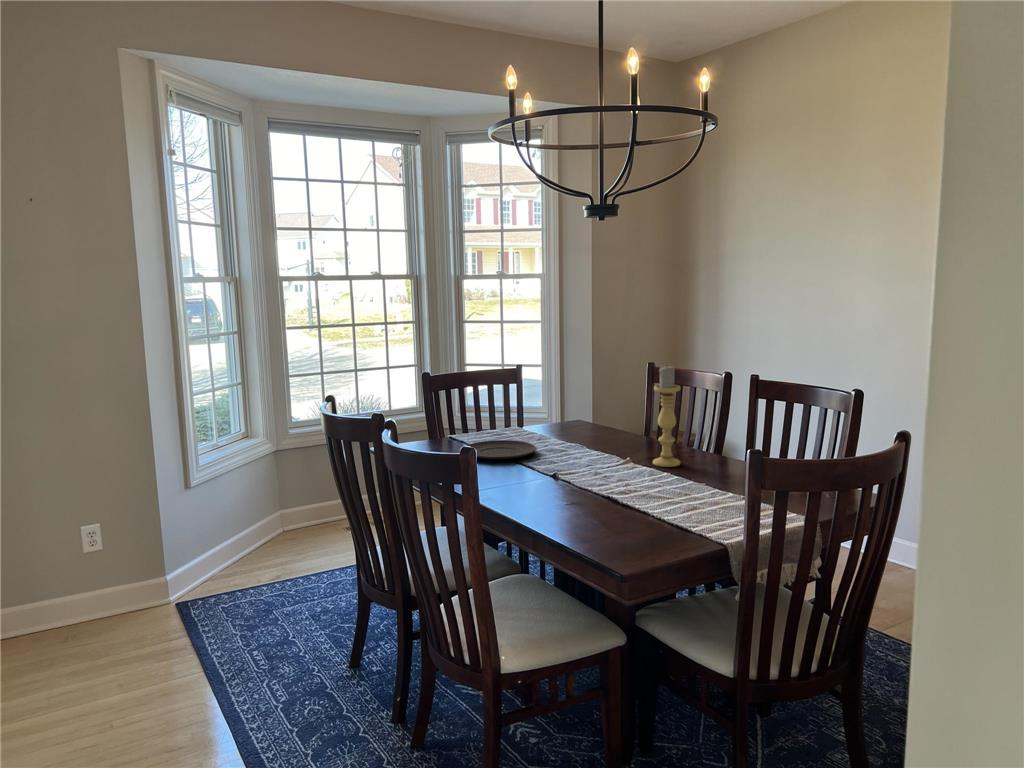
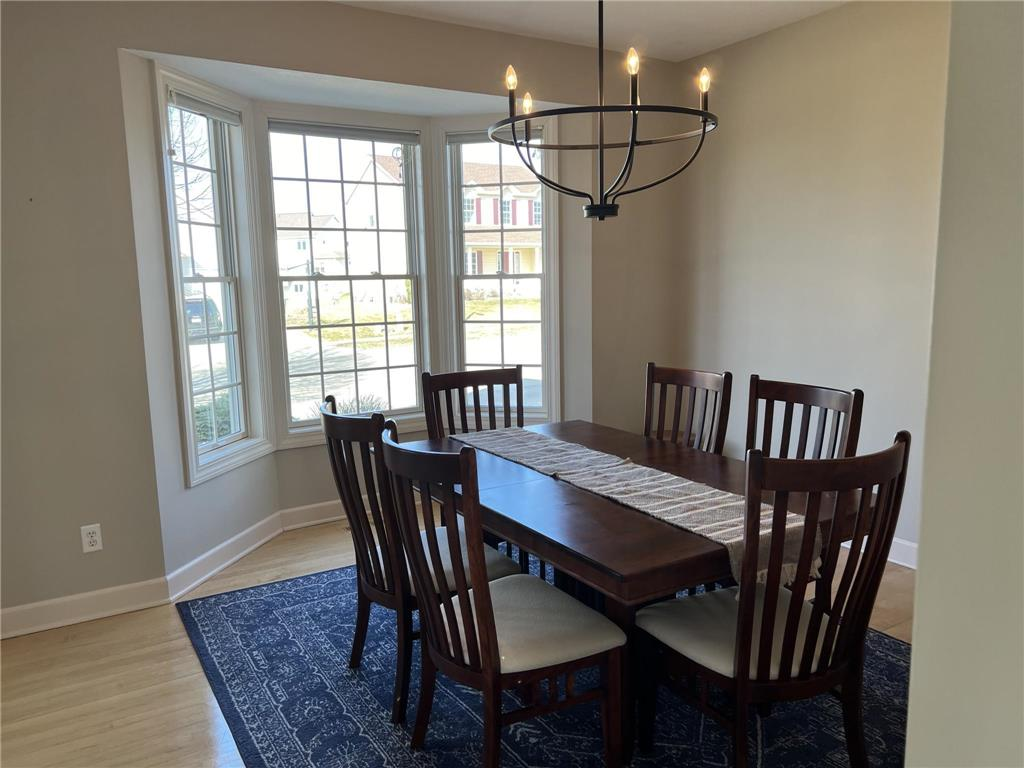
- candle holder (666, 414)
- plate (499, 450)
